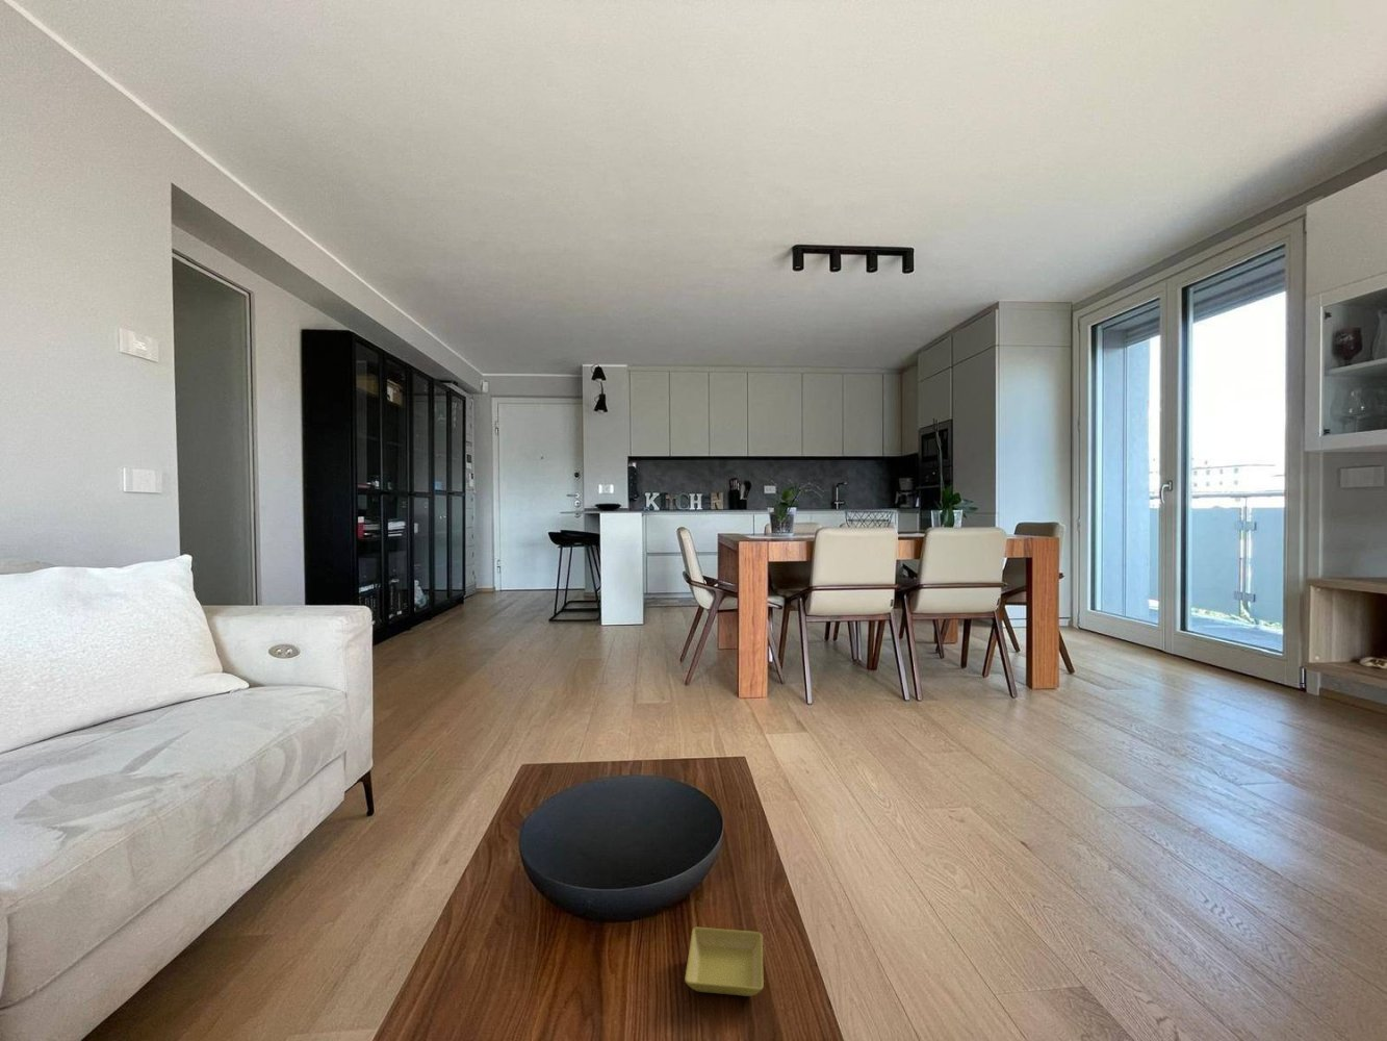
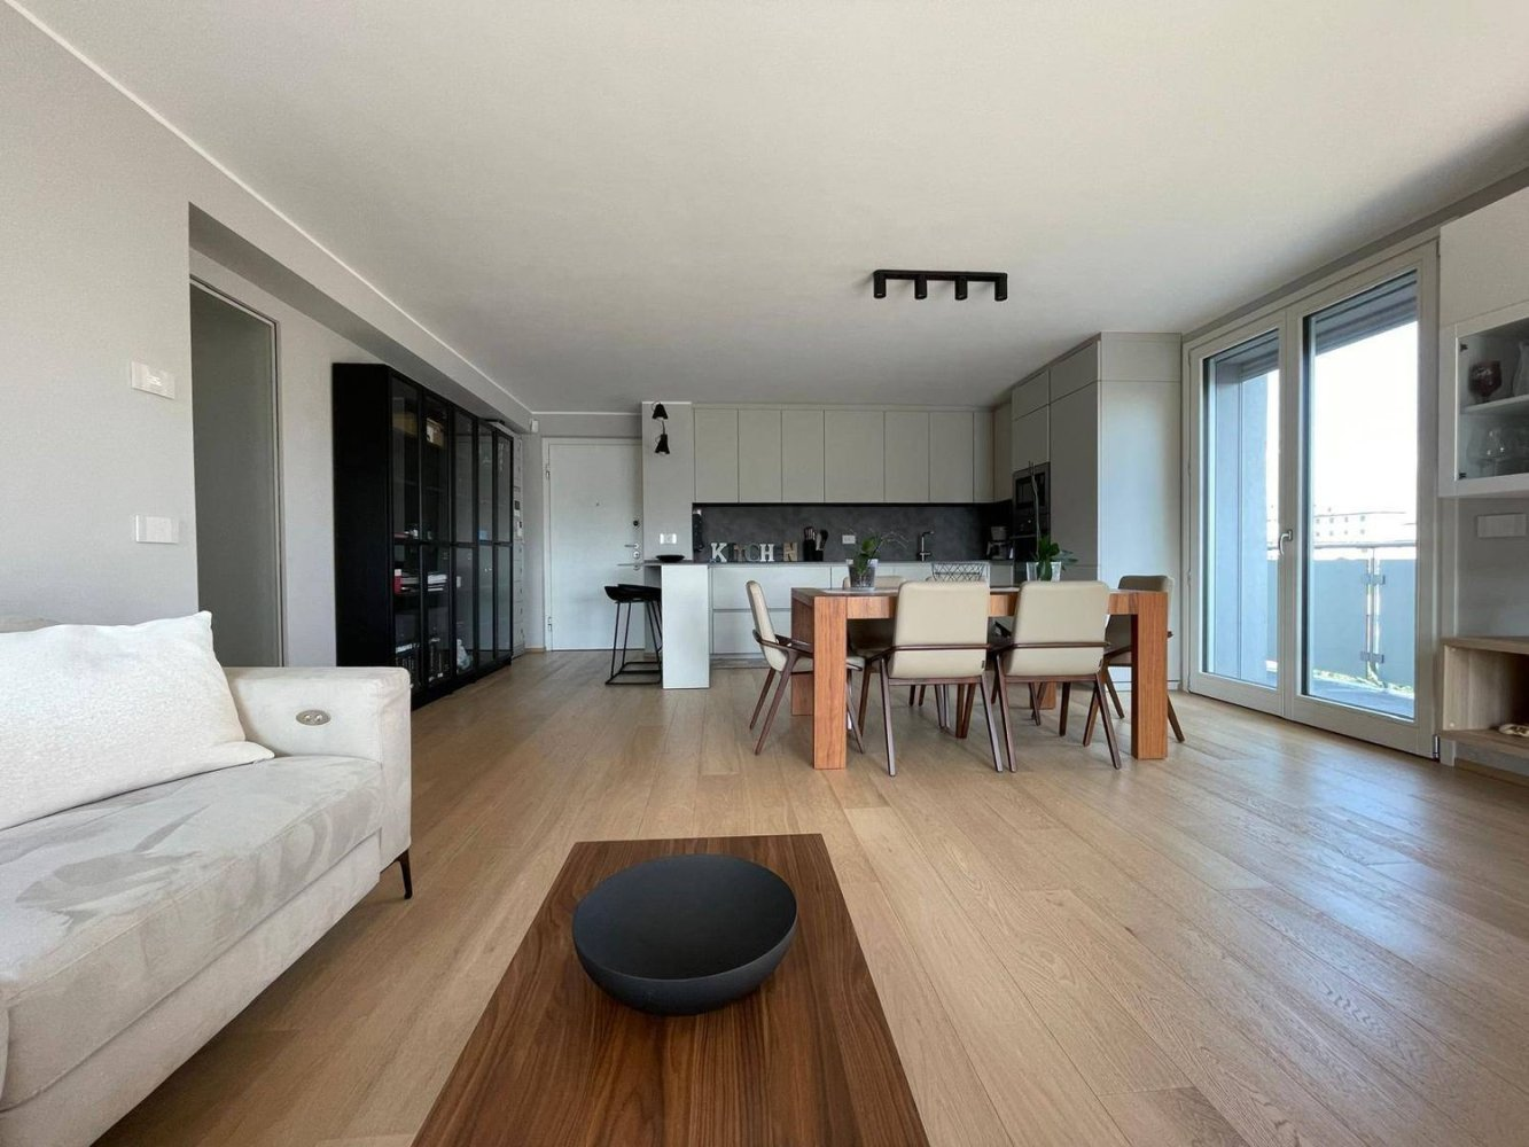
- saucer (726, 964)
